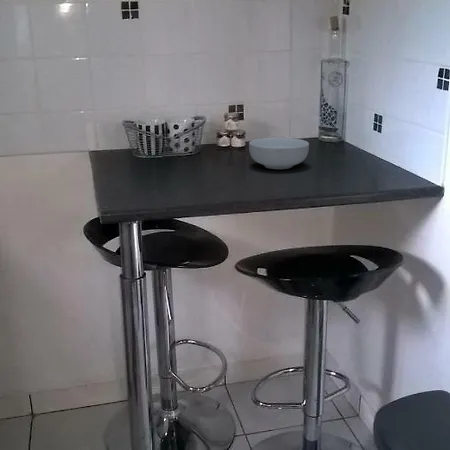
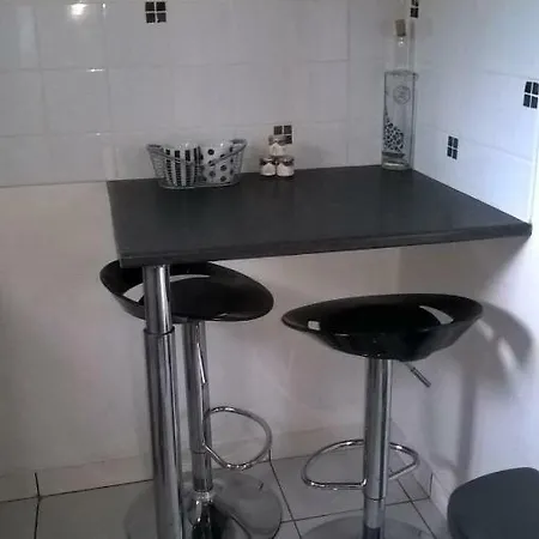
- cereal bowl (278, 154)
